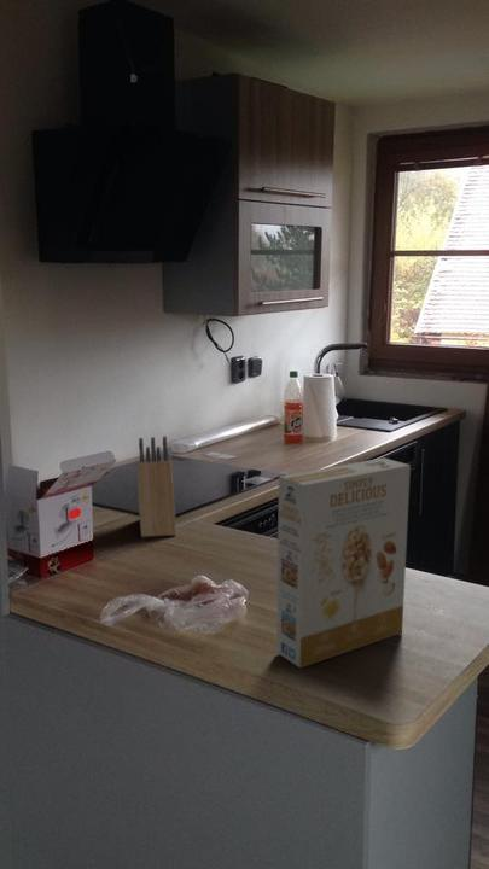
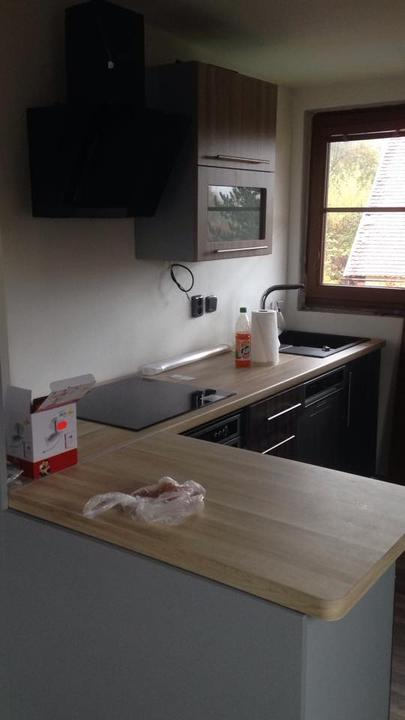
- cereal box (343, 558)
- knife block (155, 483)
